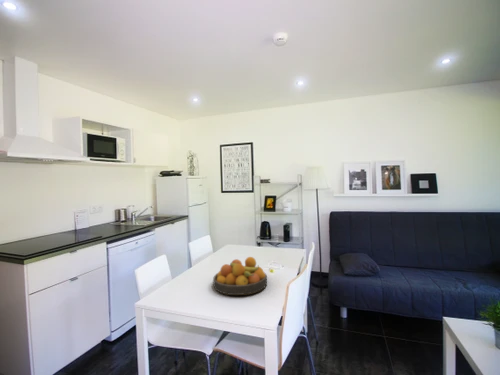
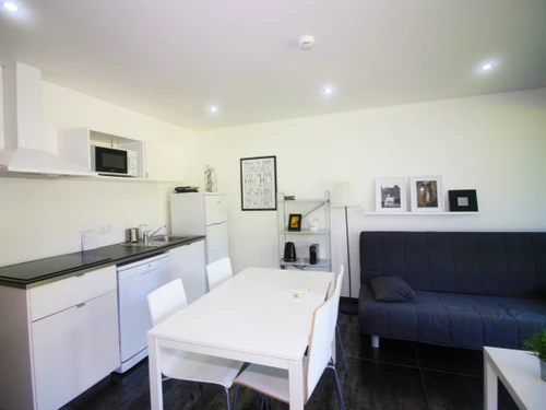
- fruit bowl (240, 272)
